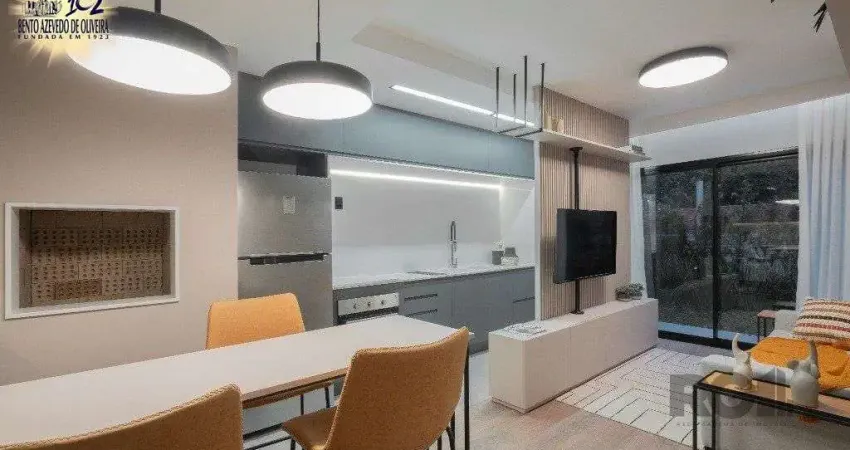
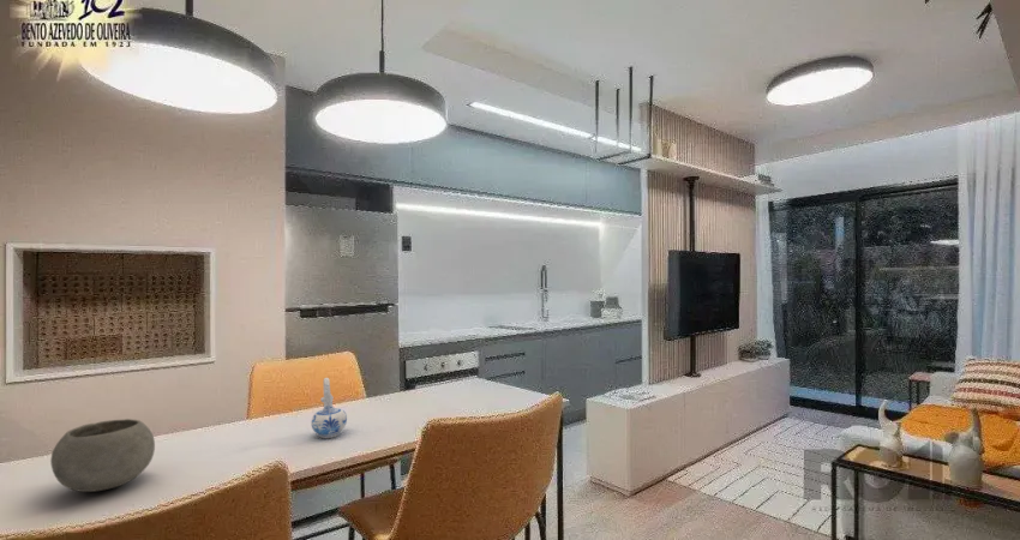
+ ceramic pitcher (329, 407)
+ bowl (106, 456)
